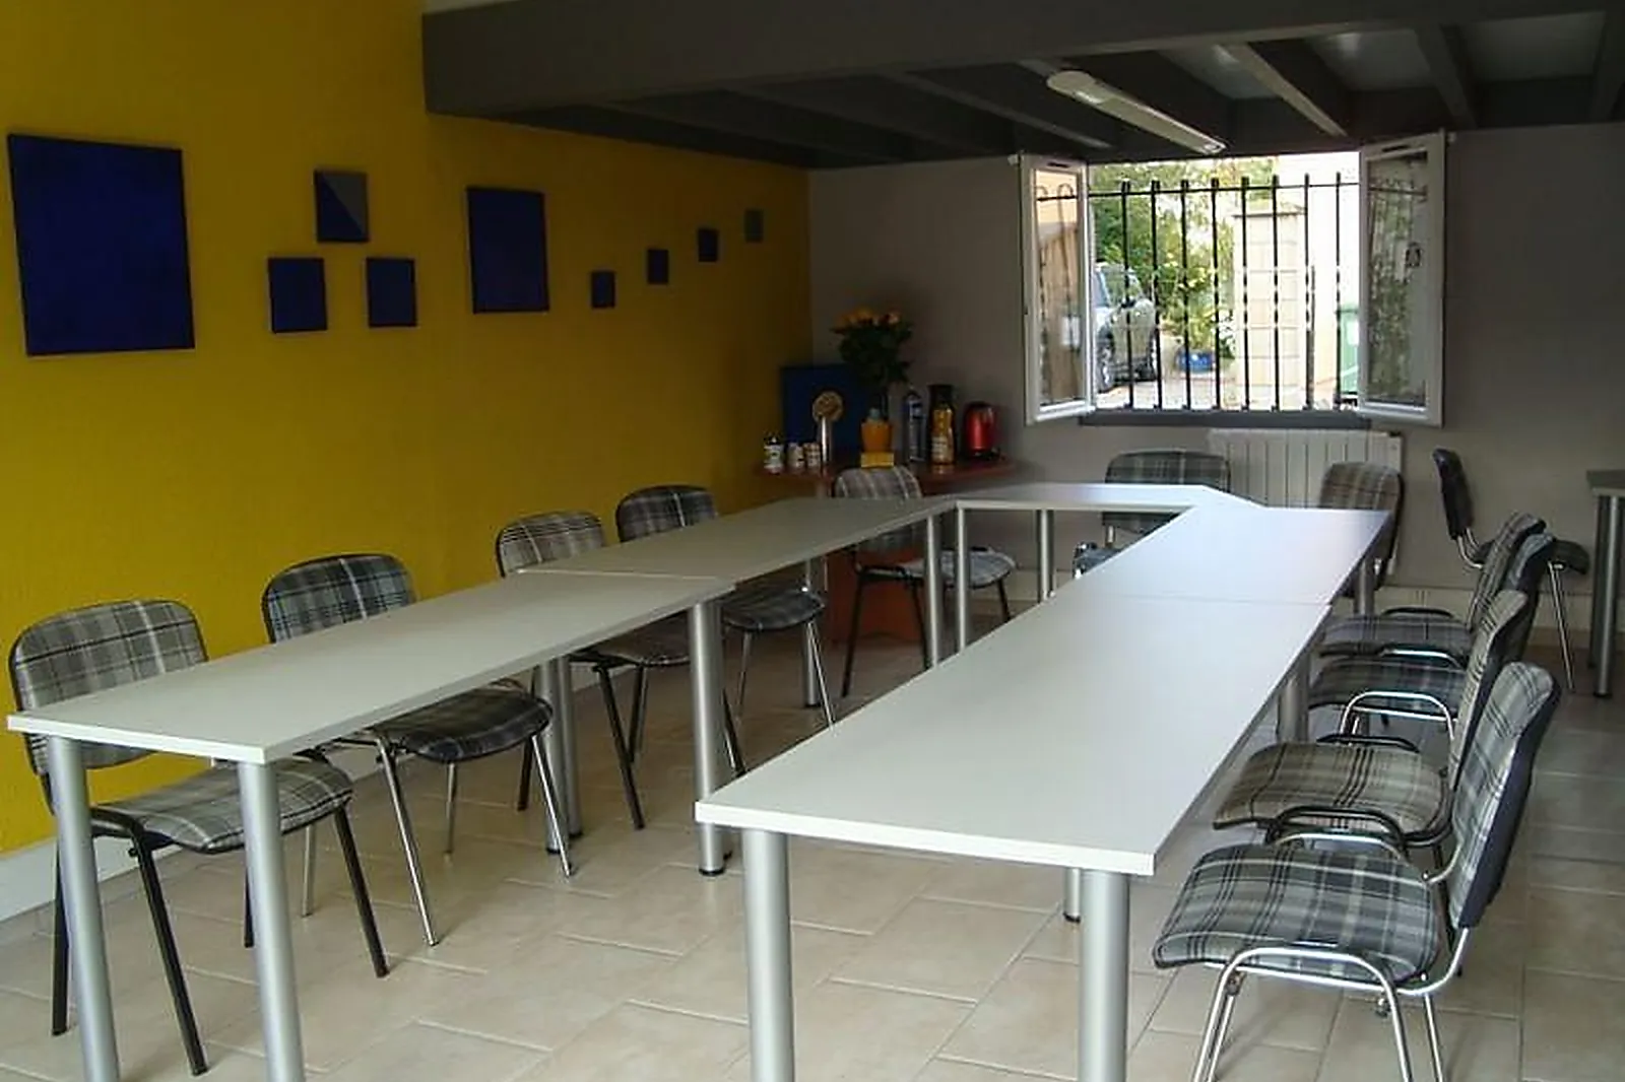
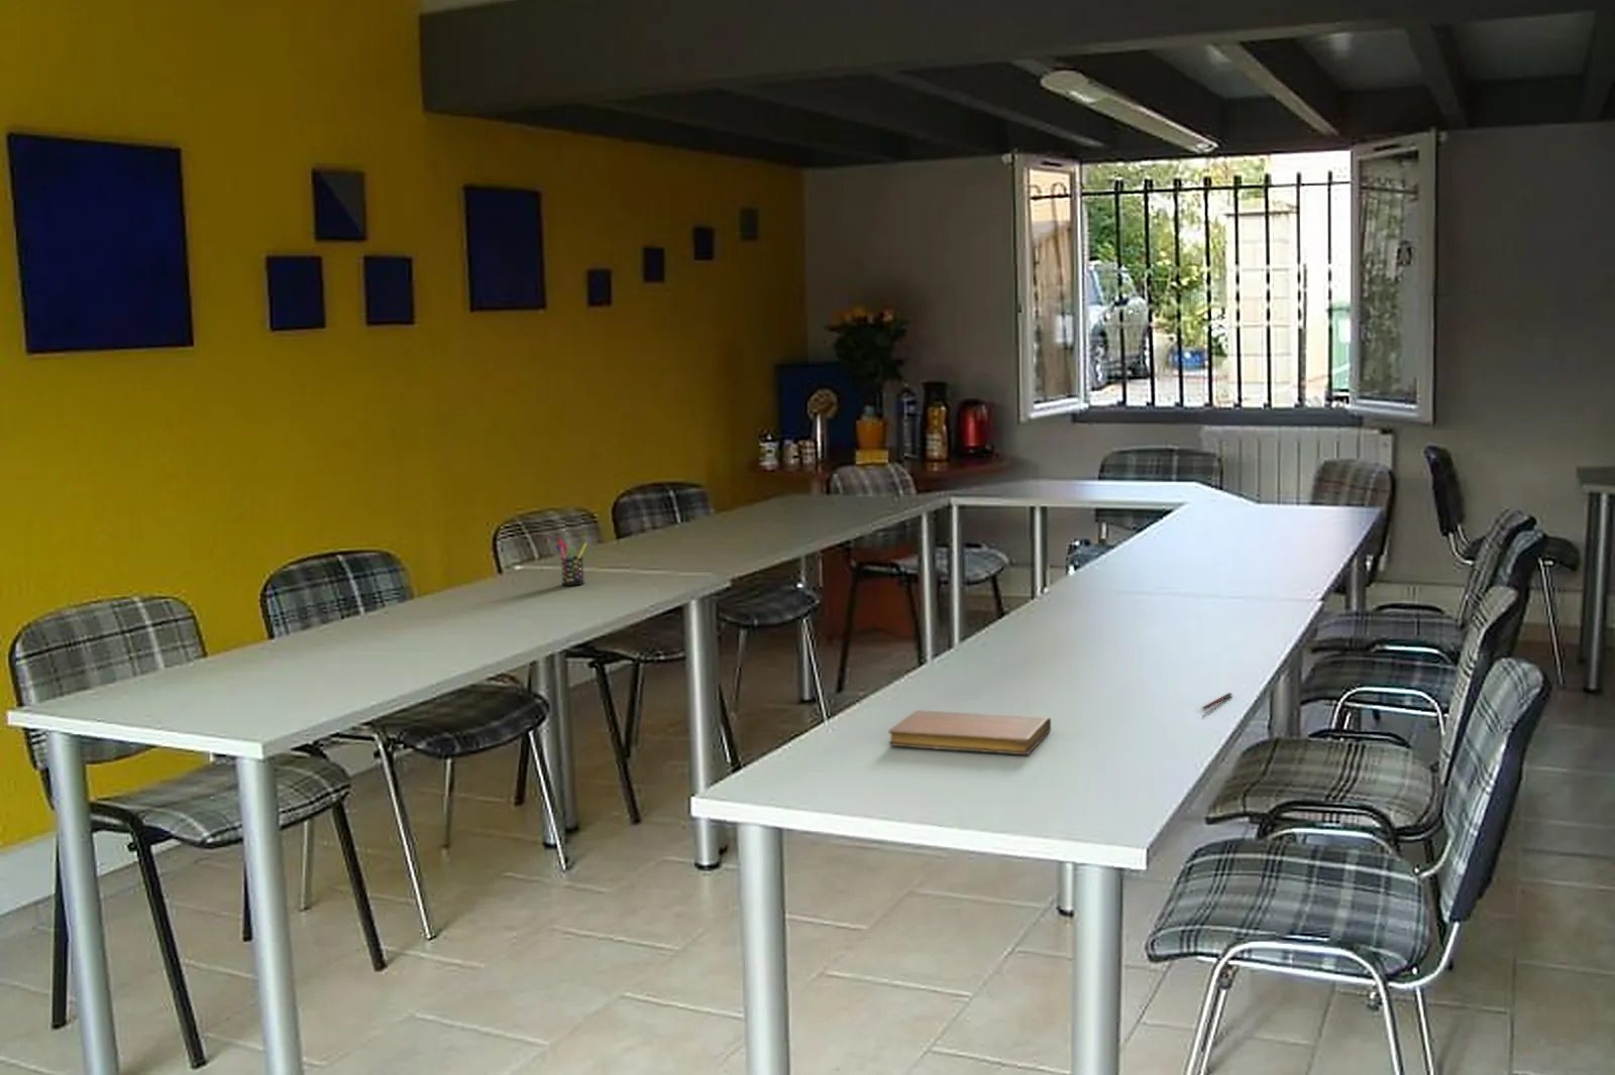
+ pen (1218, 701)
+ pen holder (570, 560)
+ notebook (970, 731)
